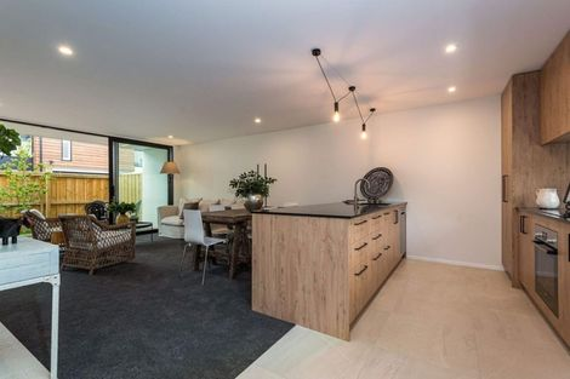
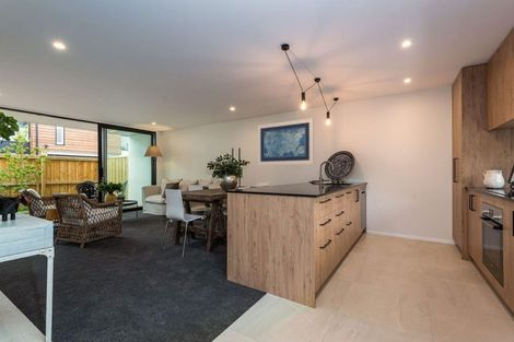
+ wall art (283, 143)
